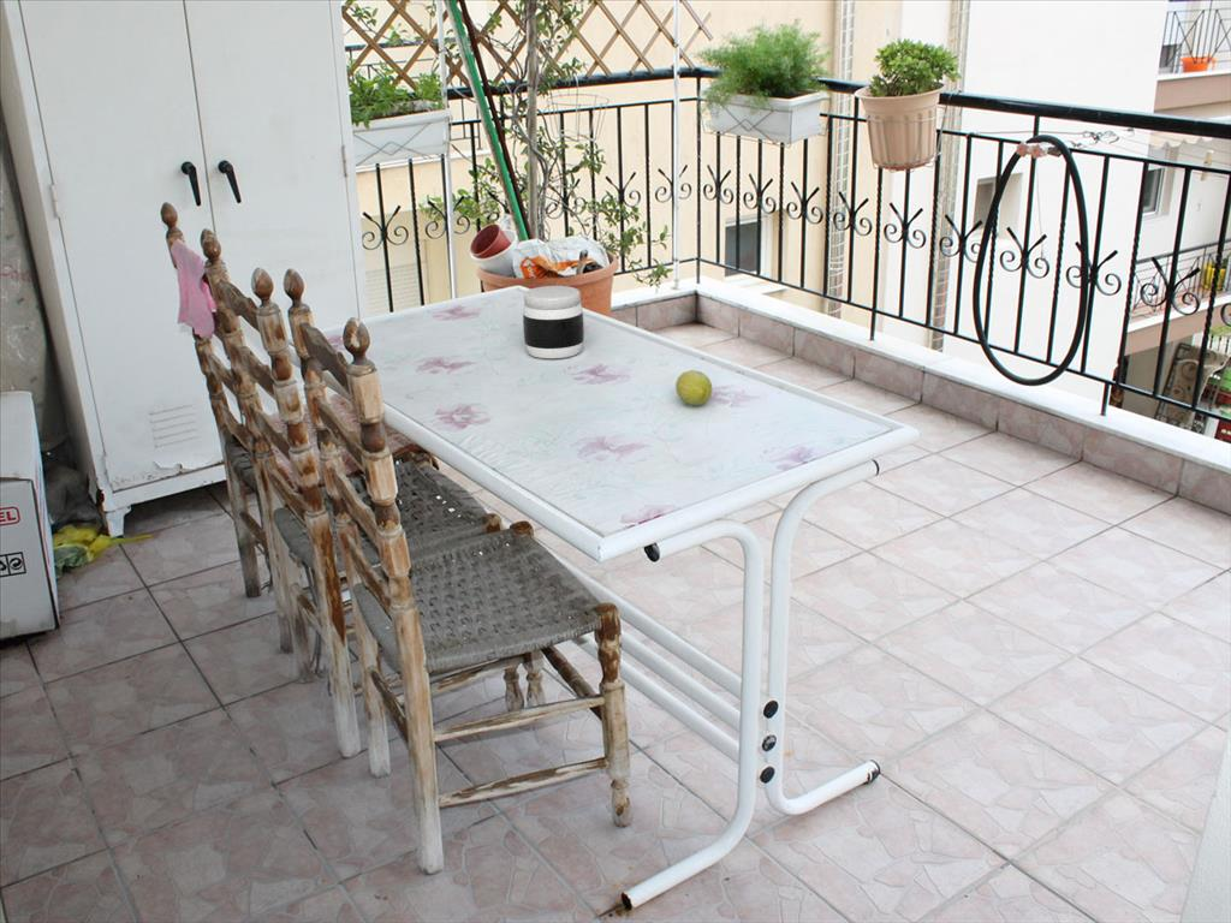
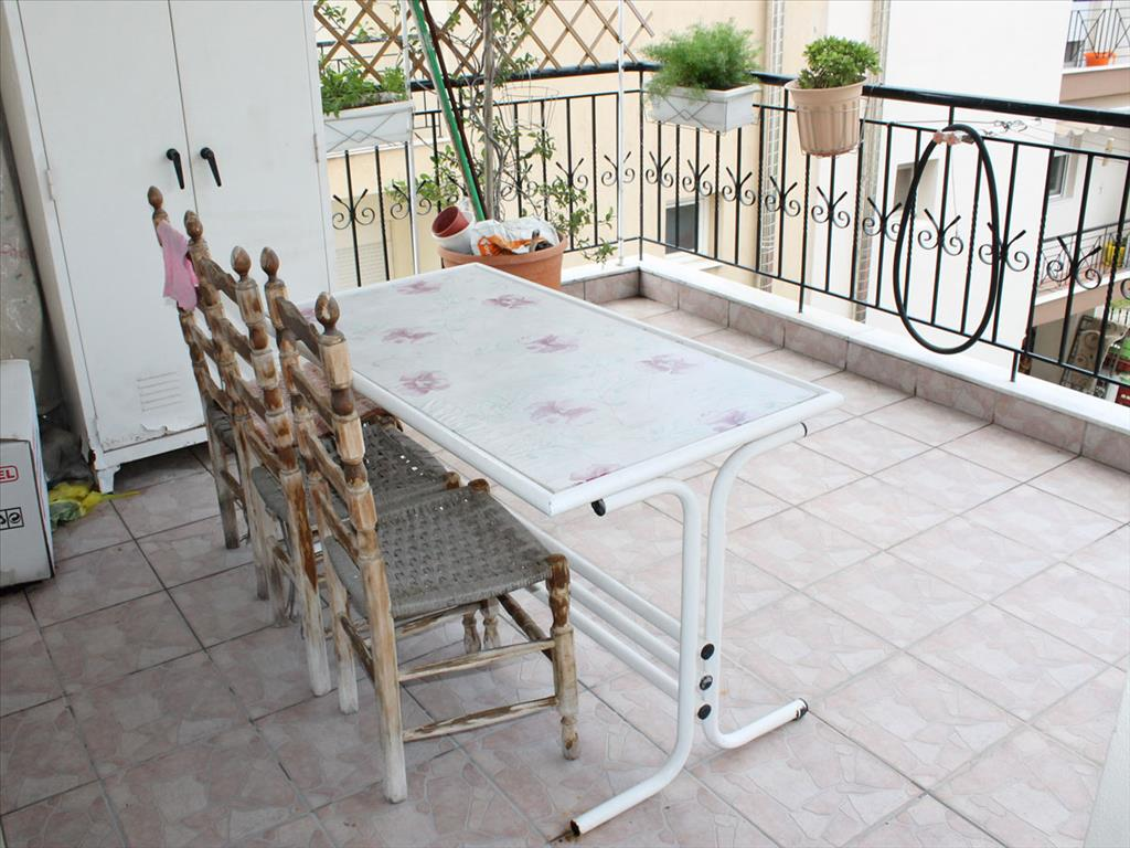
- fruit (692, 387)
- jar (553, 321)
